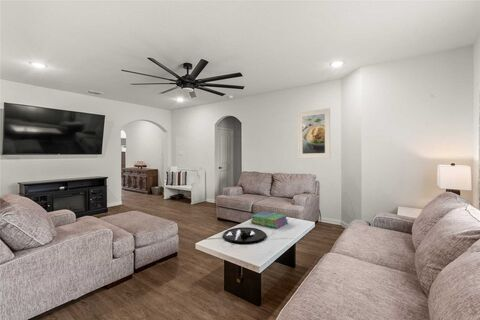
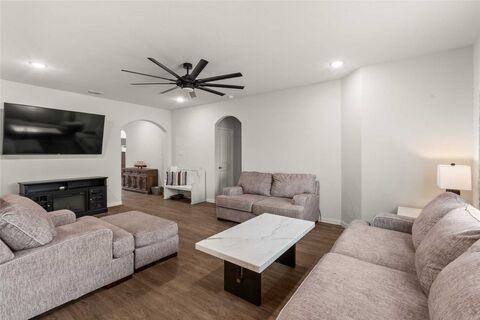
- decorative tray (244, 230)
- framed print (313, 134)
- stack of books (269, 219)
